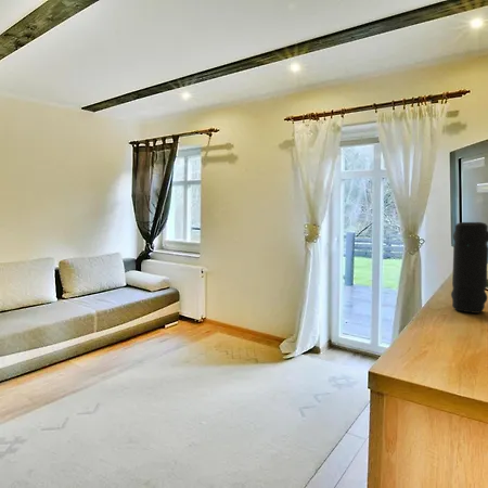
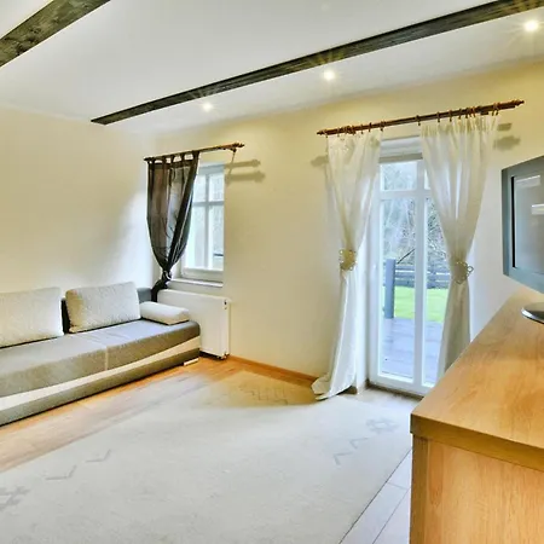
- speaker (470, 266)
